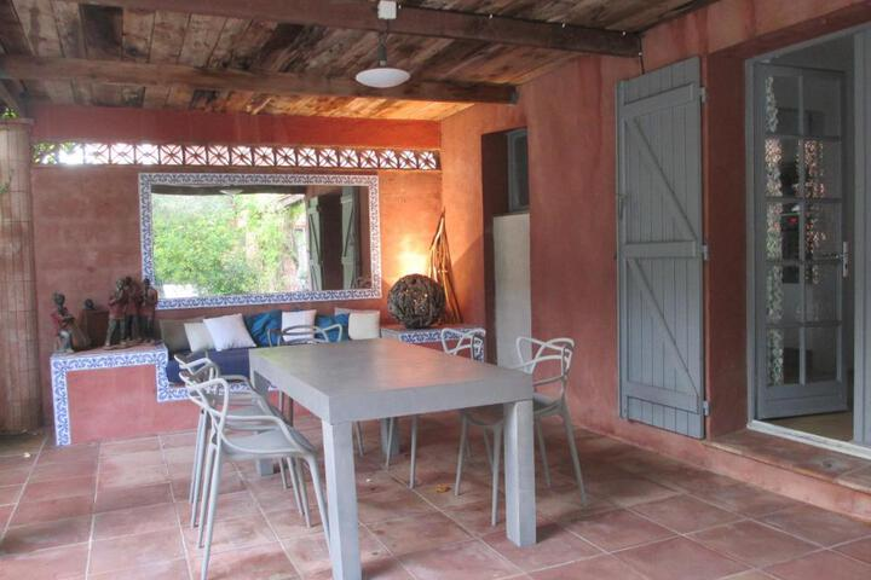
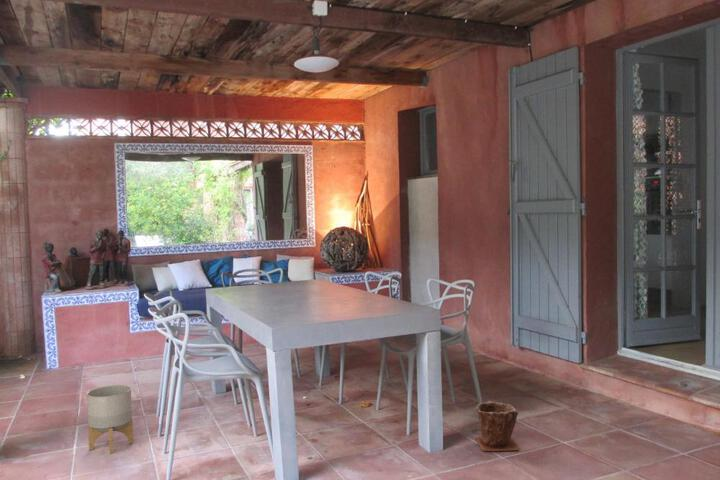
+ plant pot (497, 424)
+ planter (110, 418)
